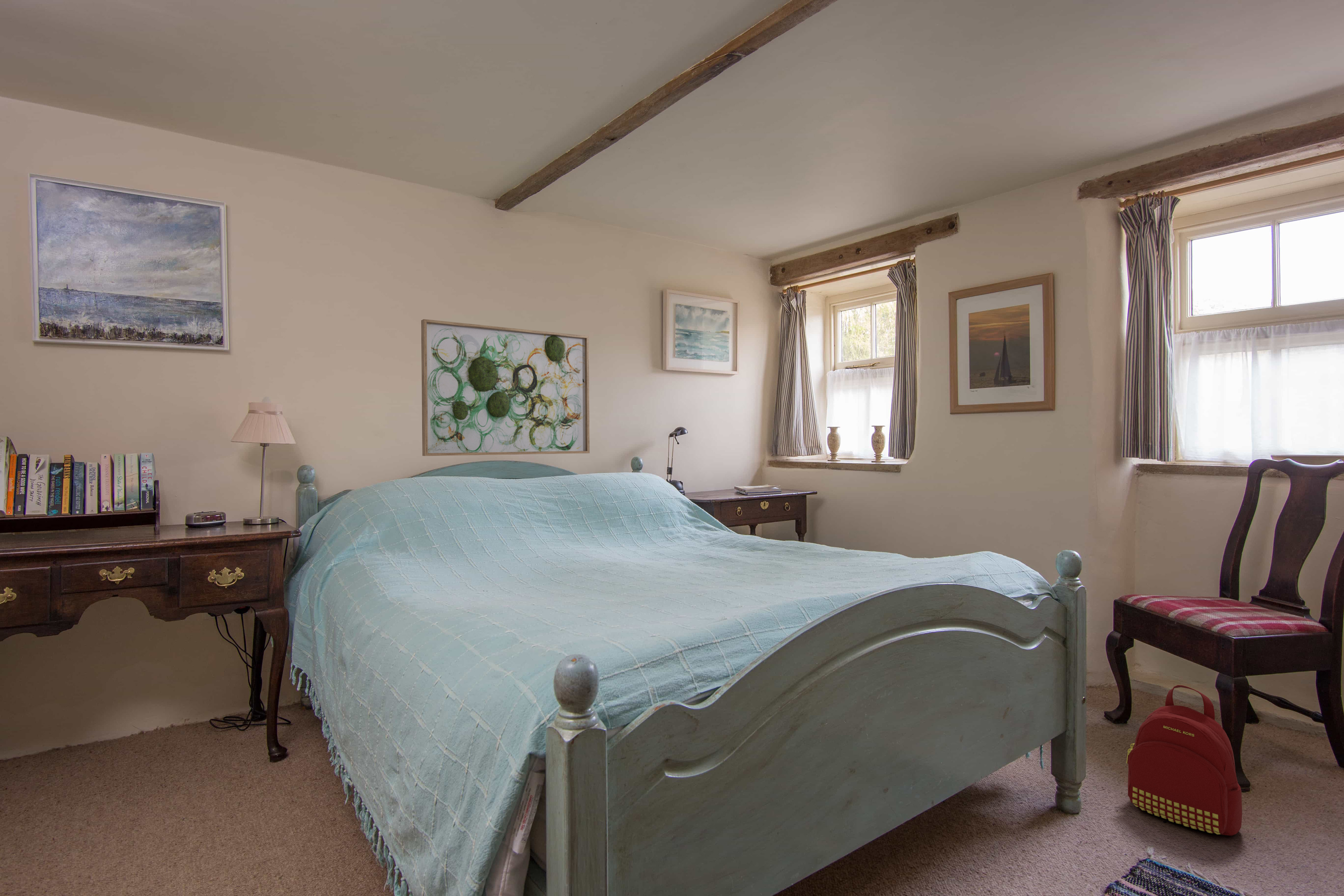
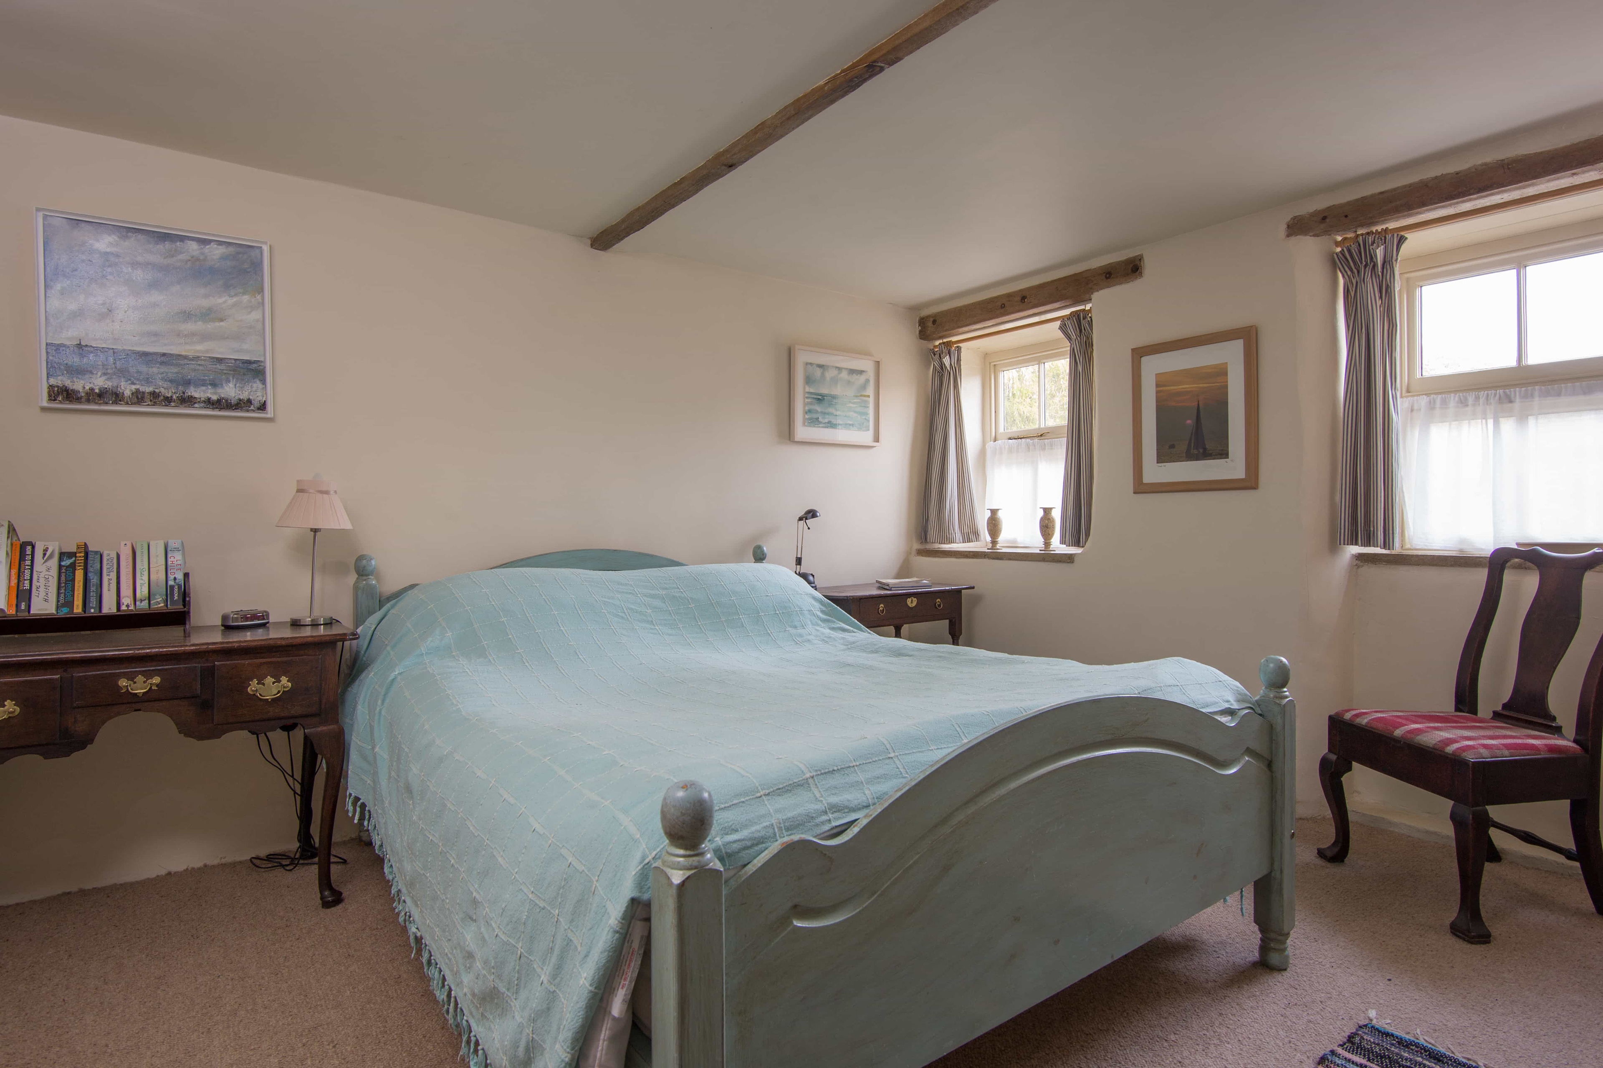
- wall art (512, 391)
- backpack (1181, 754)
